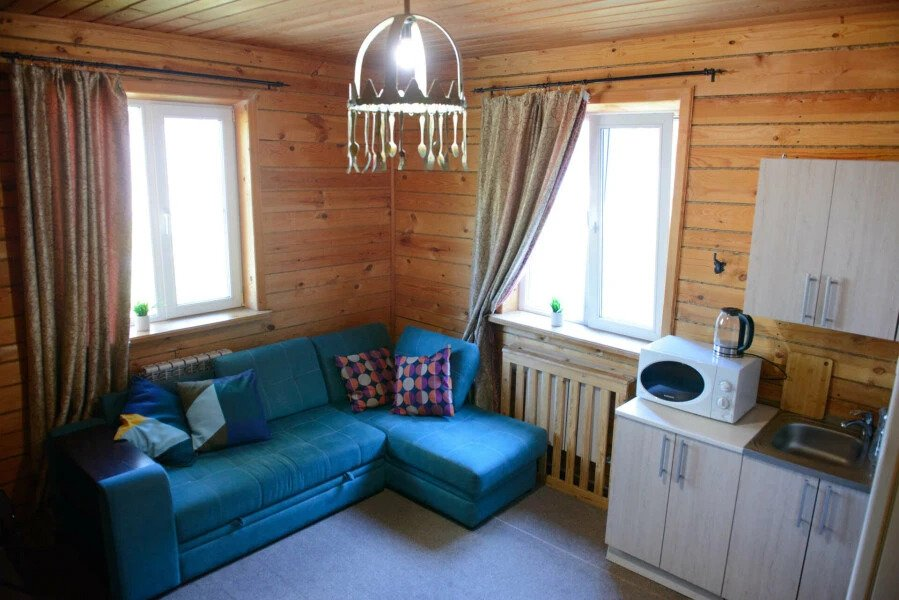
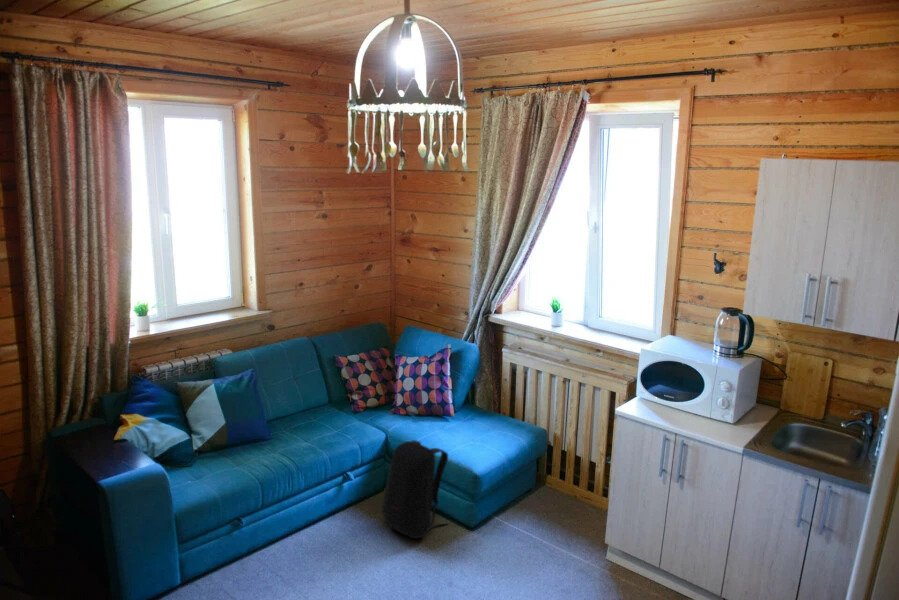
+ backpack (415, 487)
